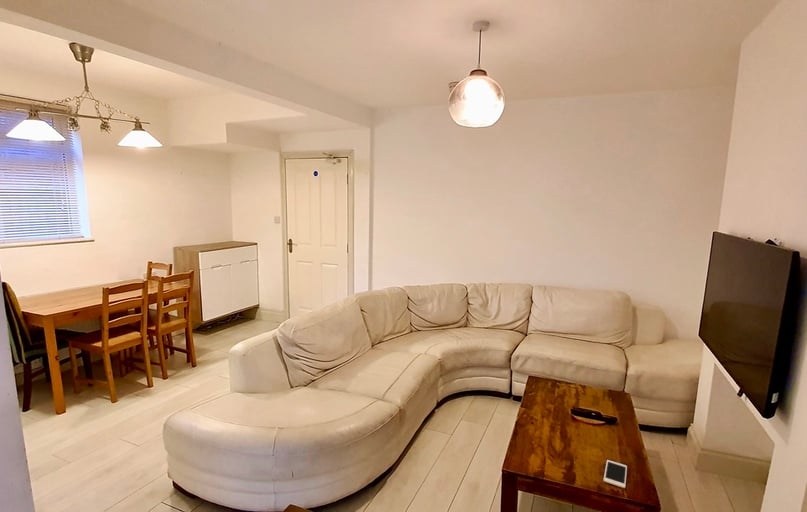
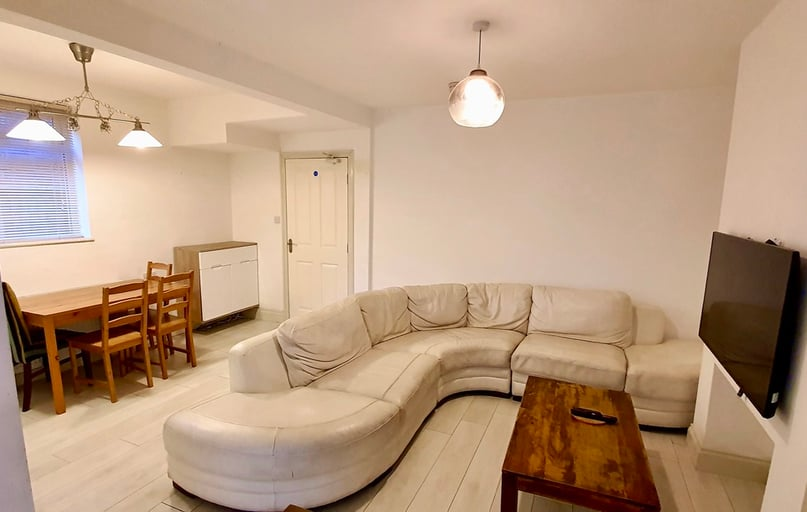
- cell phone (615, 473)
